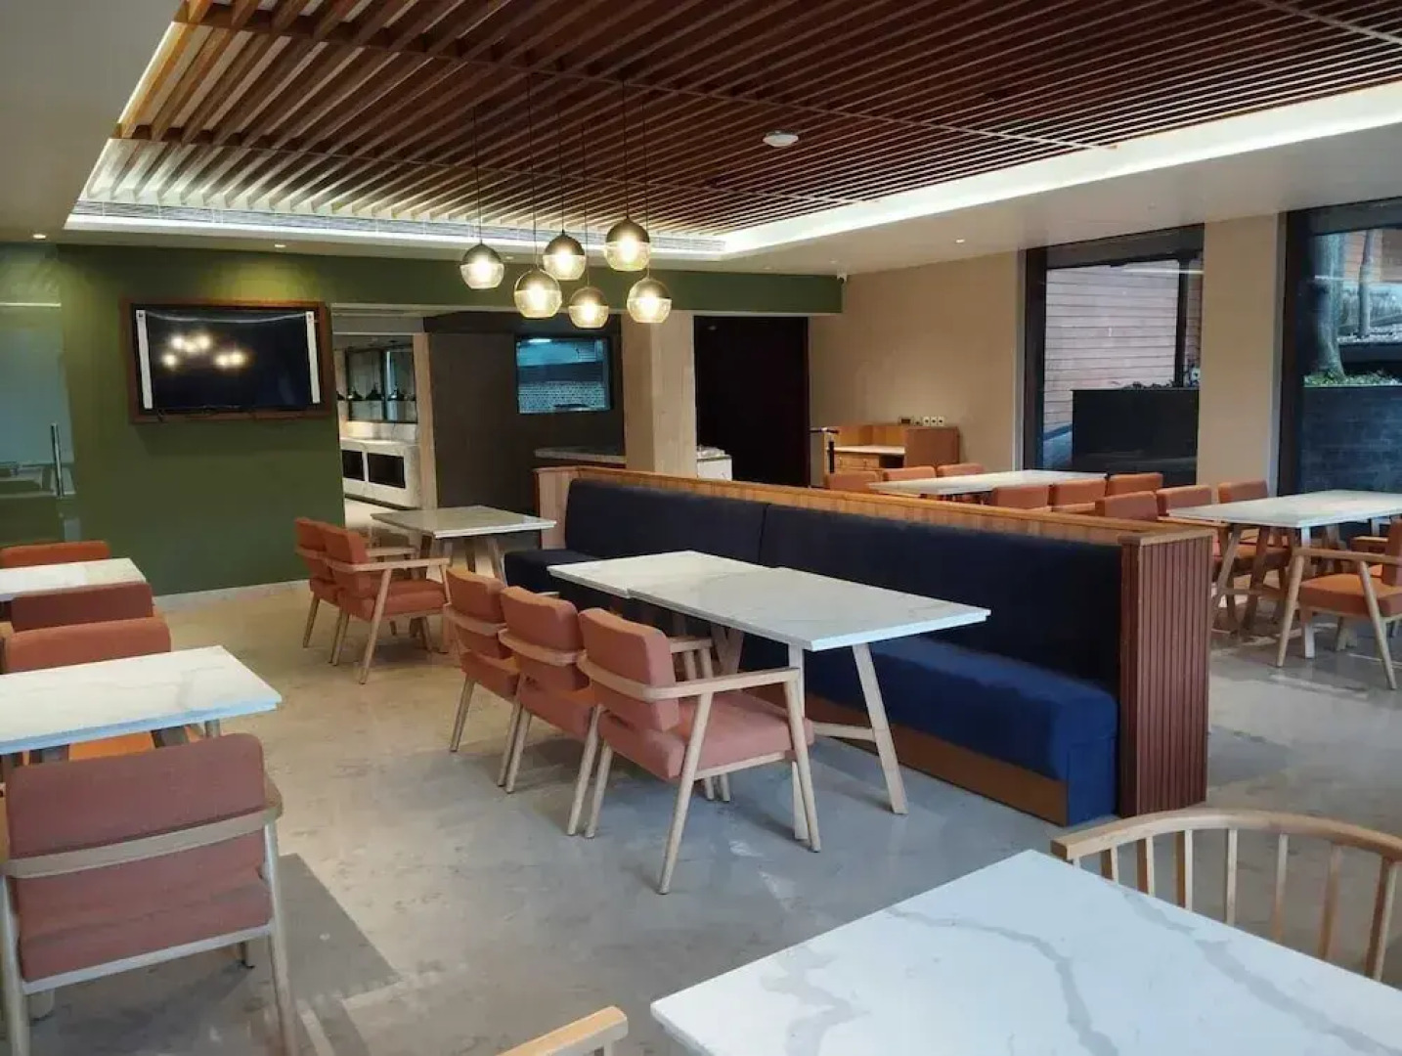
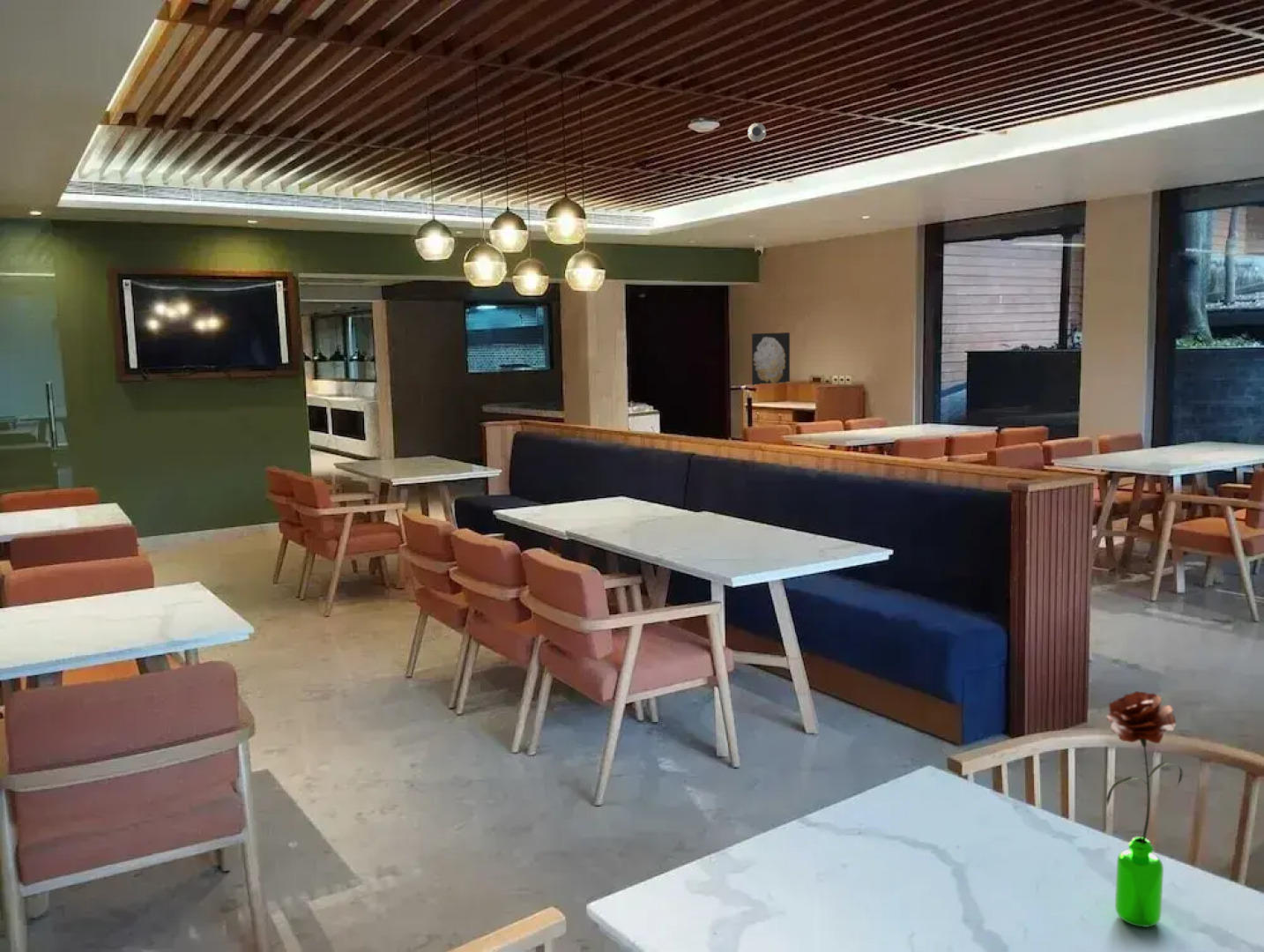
+ smoke detector (756, 131)
+ wall art (770, 360)
+ flower (1147, 806)
